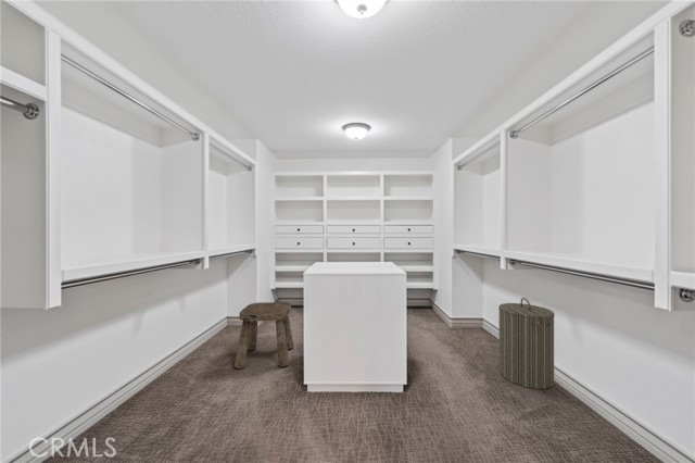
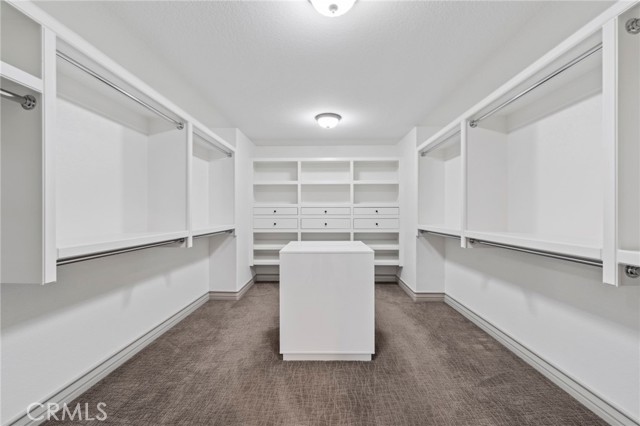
- stool (256, 331)
- laundry hamper (525, 337)
